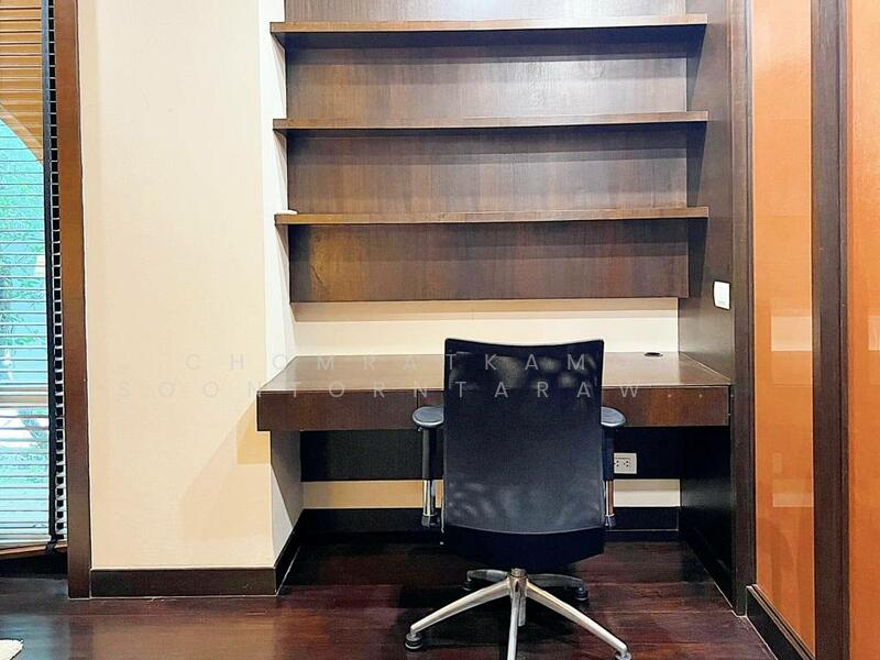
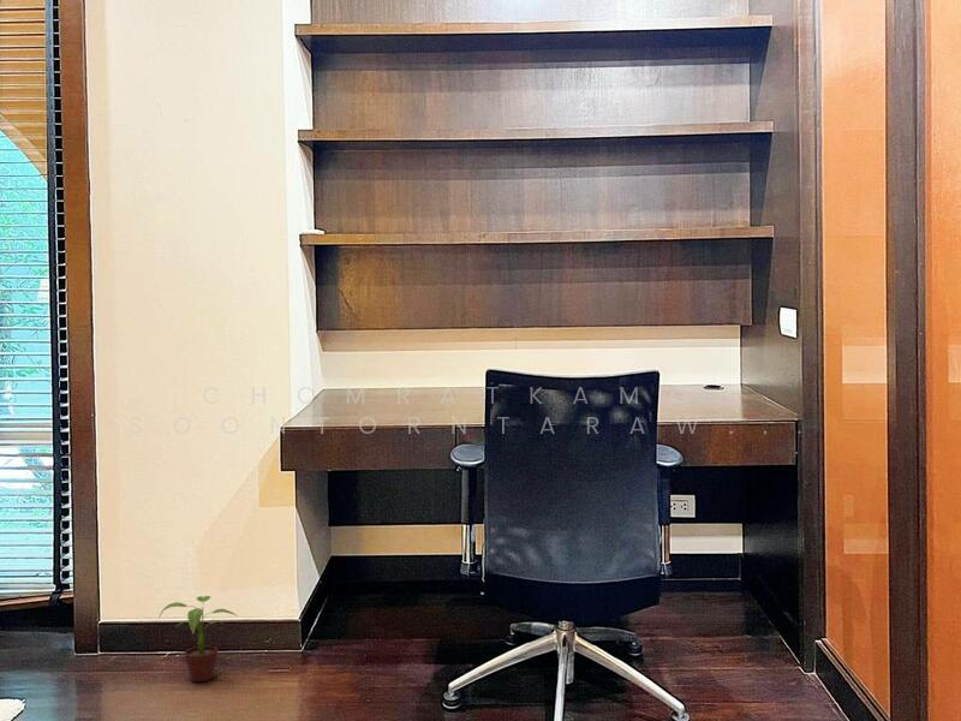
+ potted plant (199, 638)
